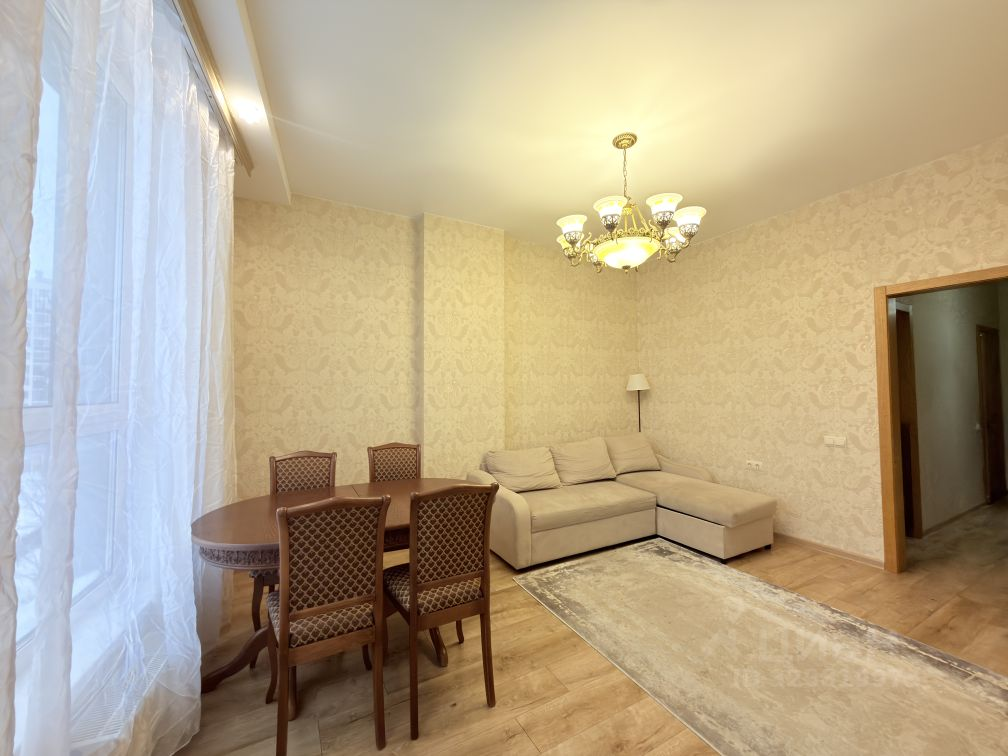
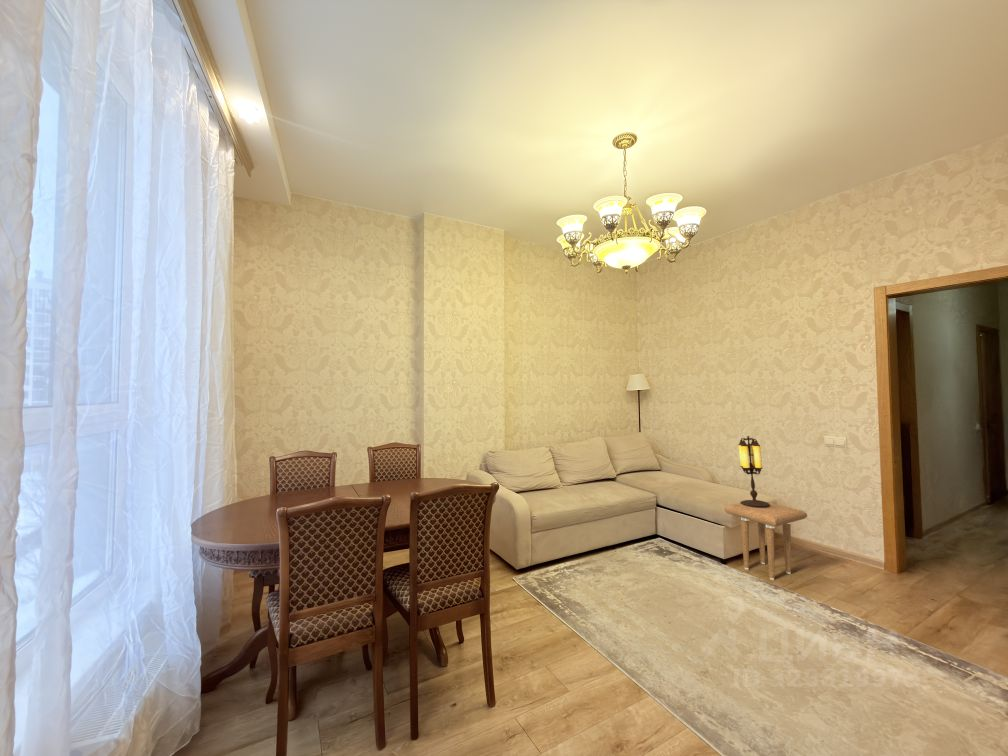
+ side table (764, 539)
+ table lamp (753, 470)
